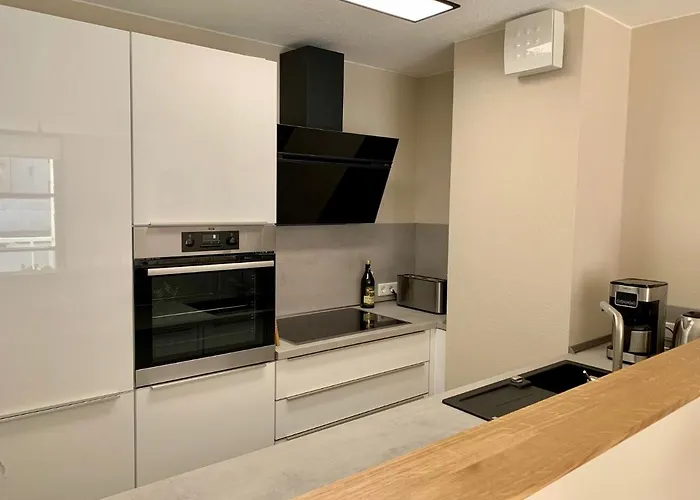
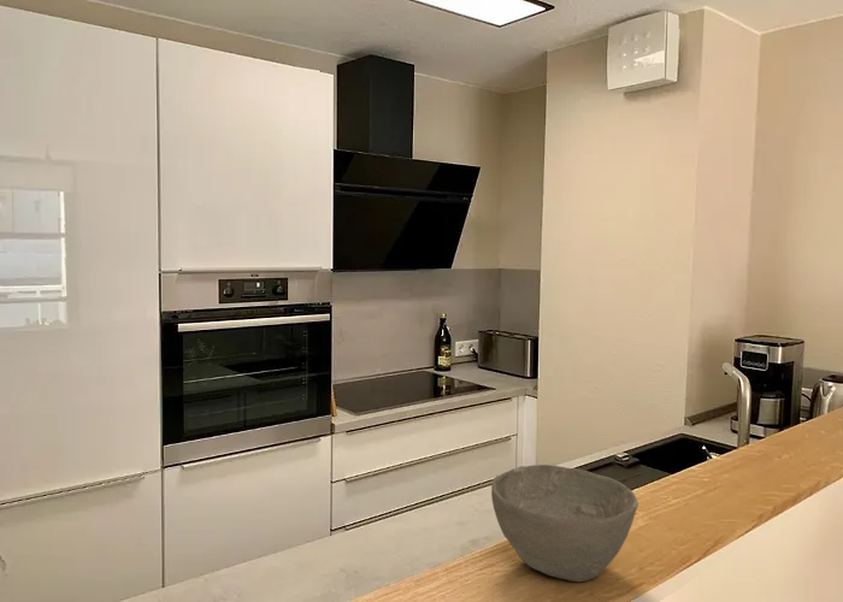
+ bowl (560, 526)
